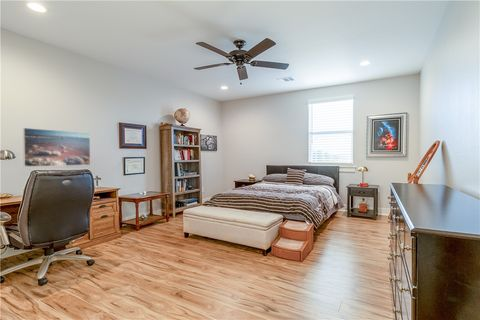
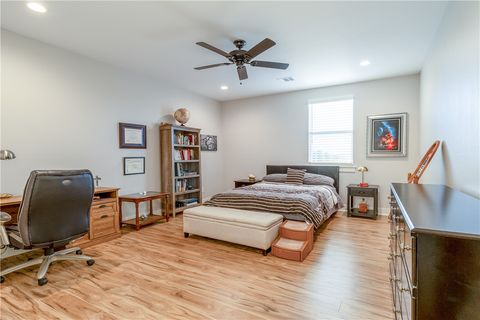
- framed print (59, 148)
